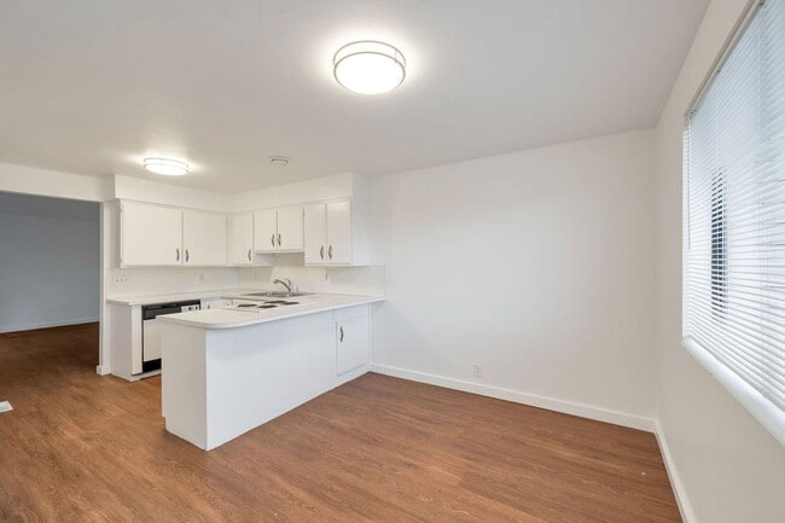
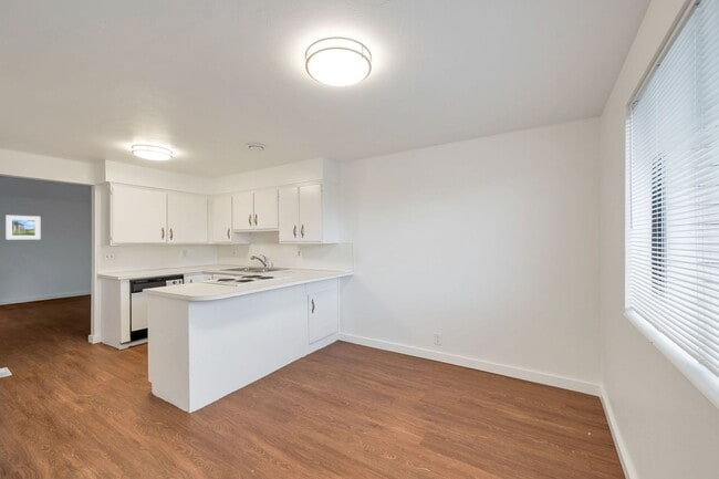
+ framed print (23, 227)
